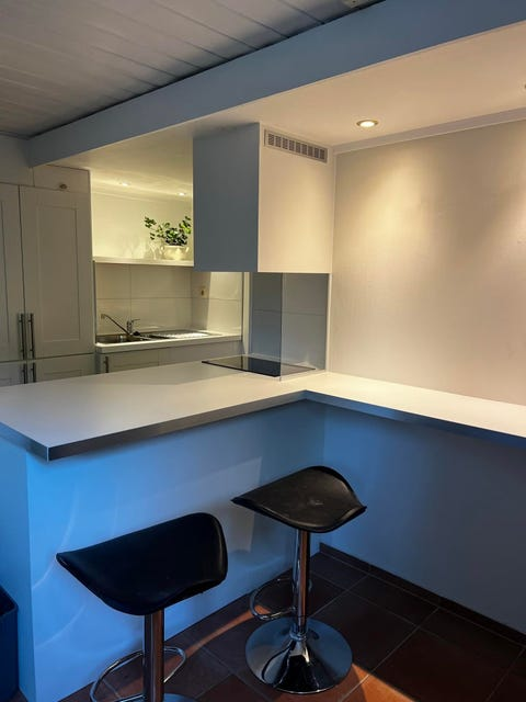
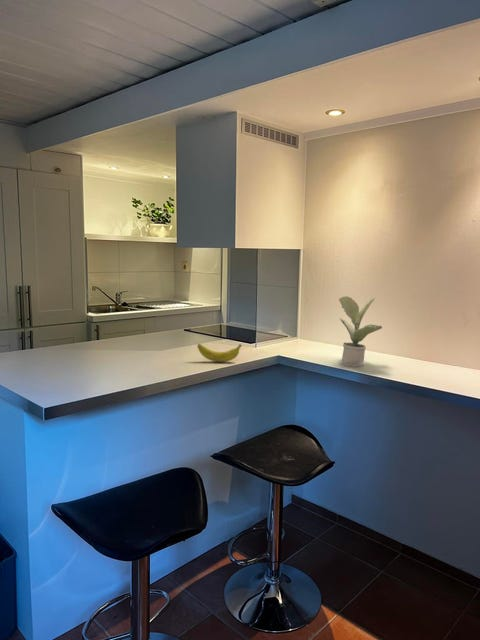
+ banana (219, 352)
+ potted plant (361, 330)
